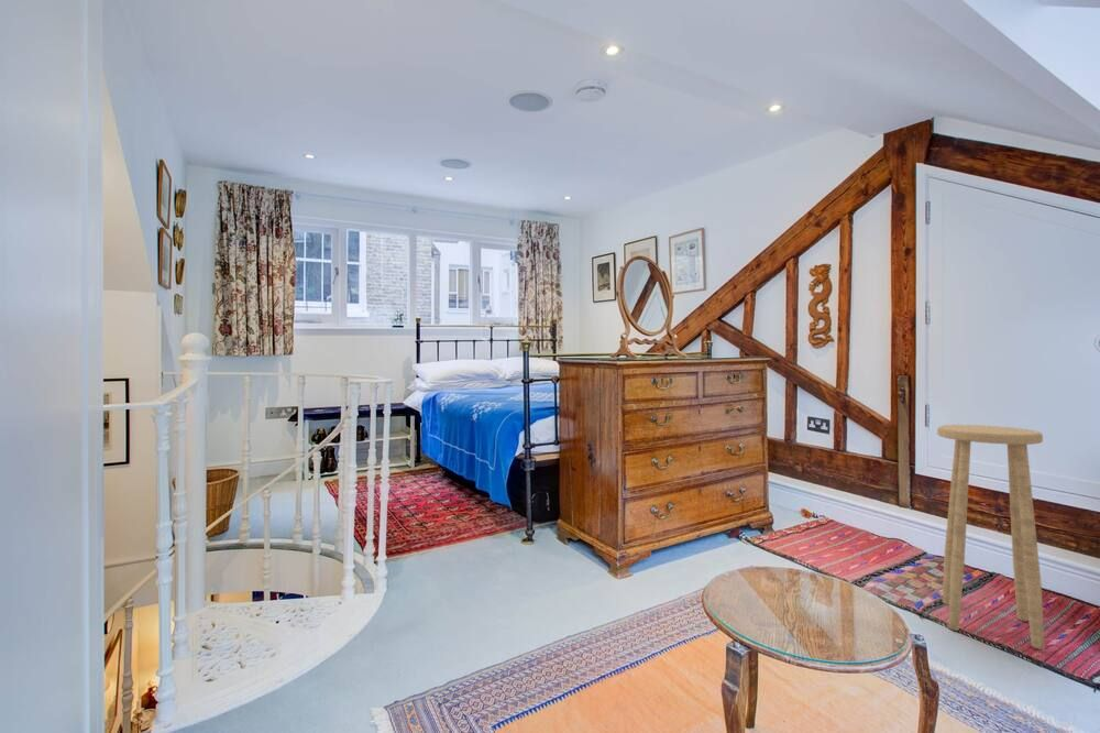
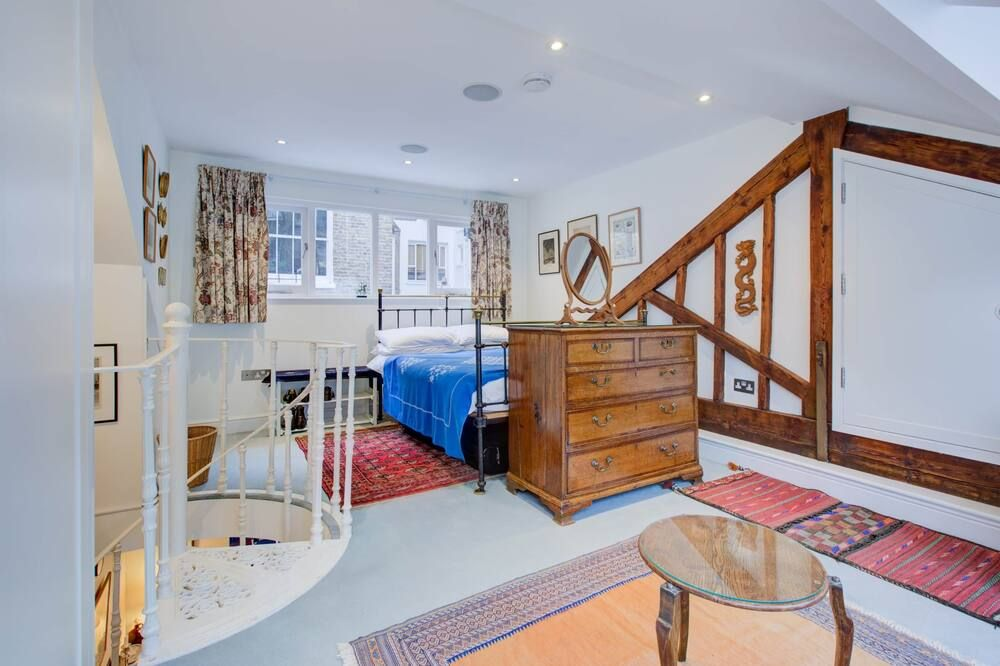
- stool (966, 524)
